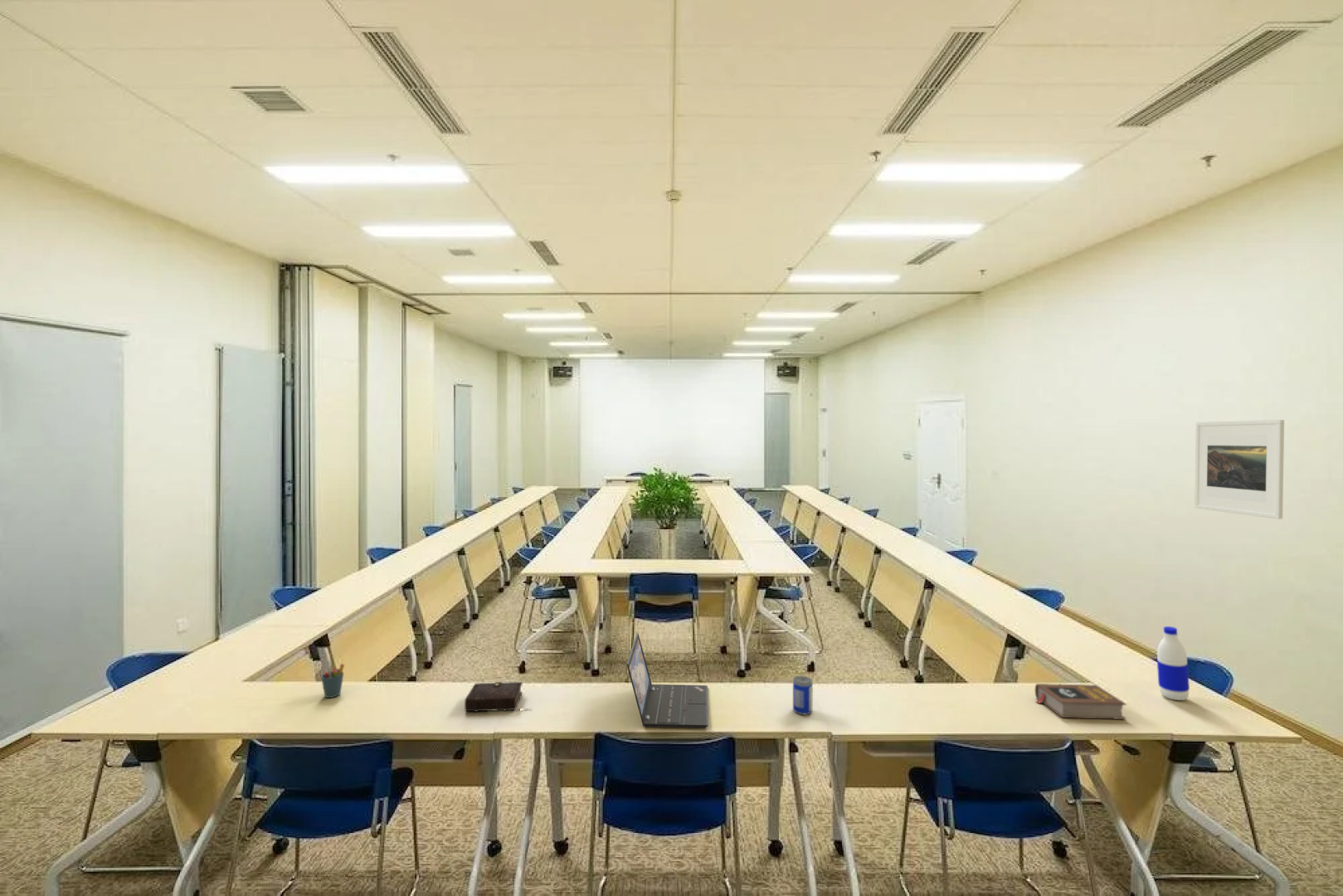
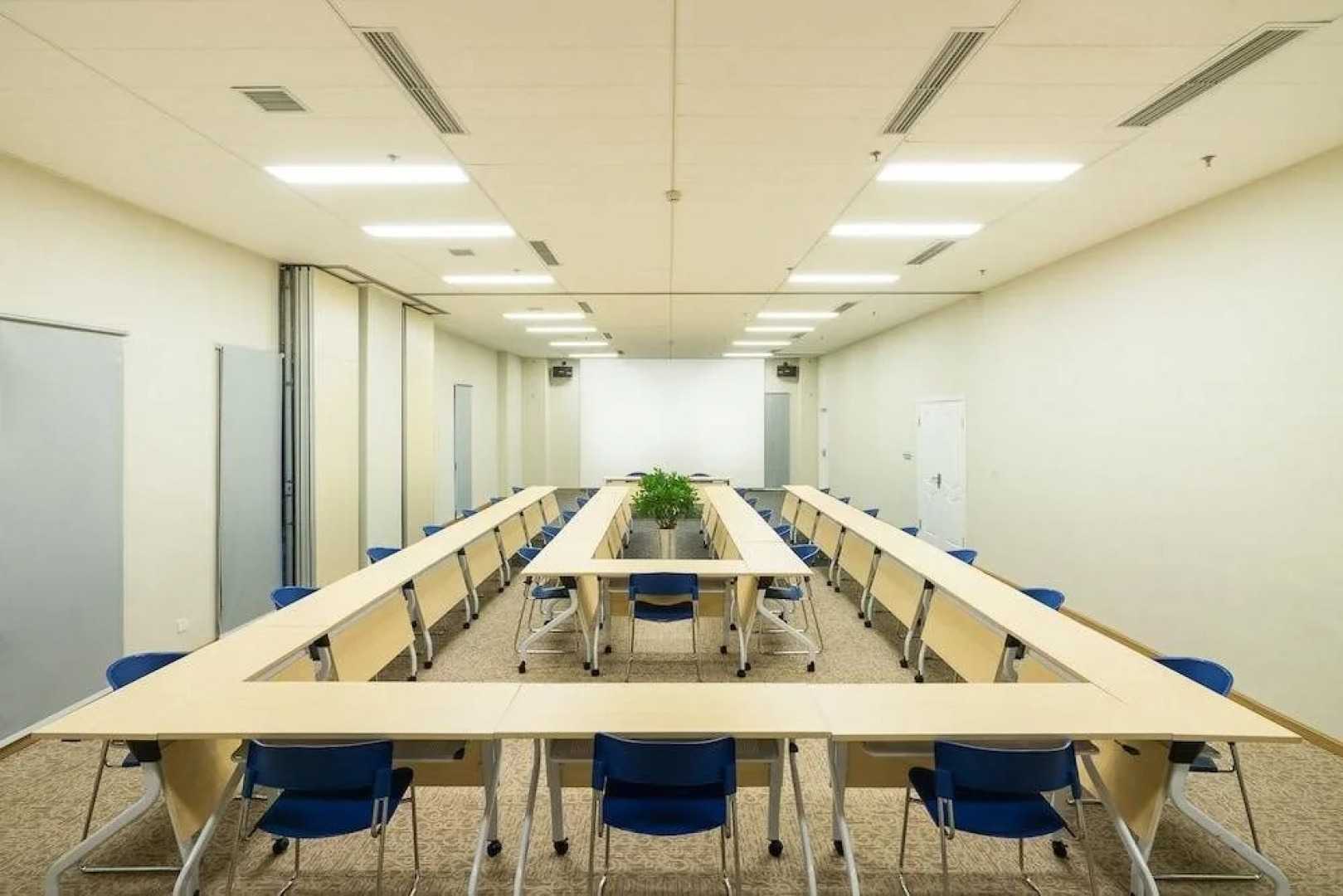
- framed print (1236, 467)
- beer can (802, 695)
- laptop (669, 684)
- water bottle (1173, 662)
- pen holder (333, 679)
- book (1075, 699)
- book (503, 695)
